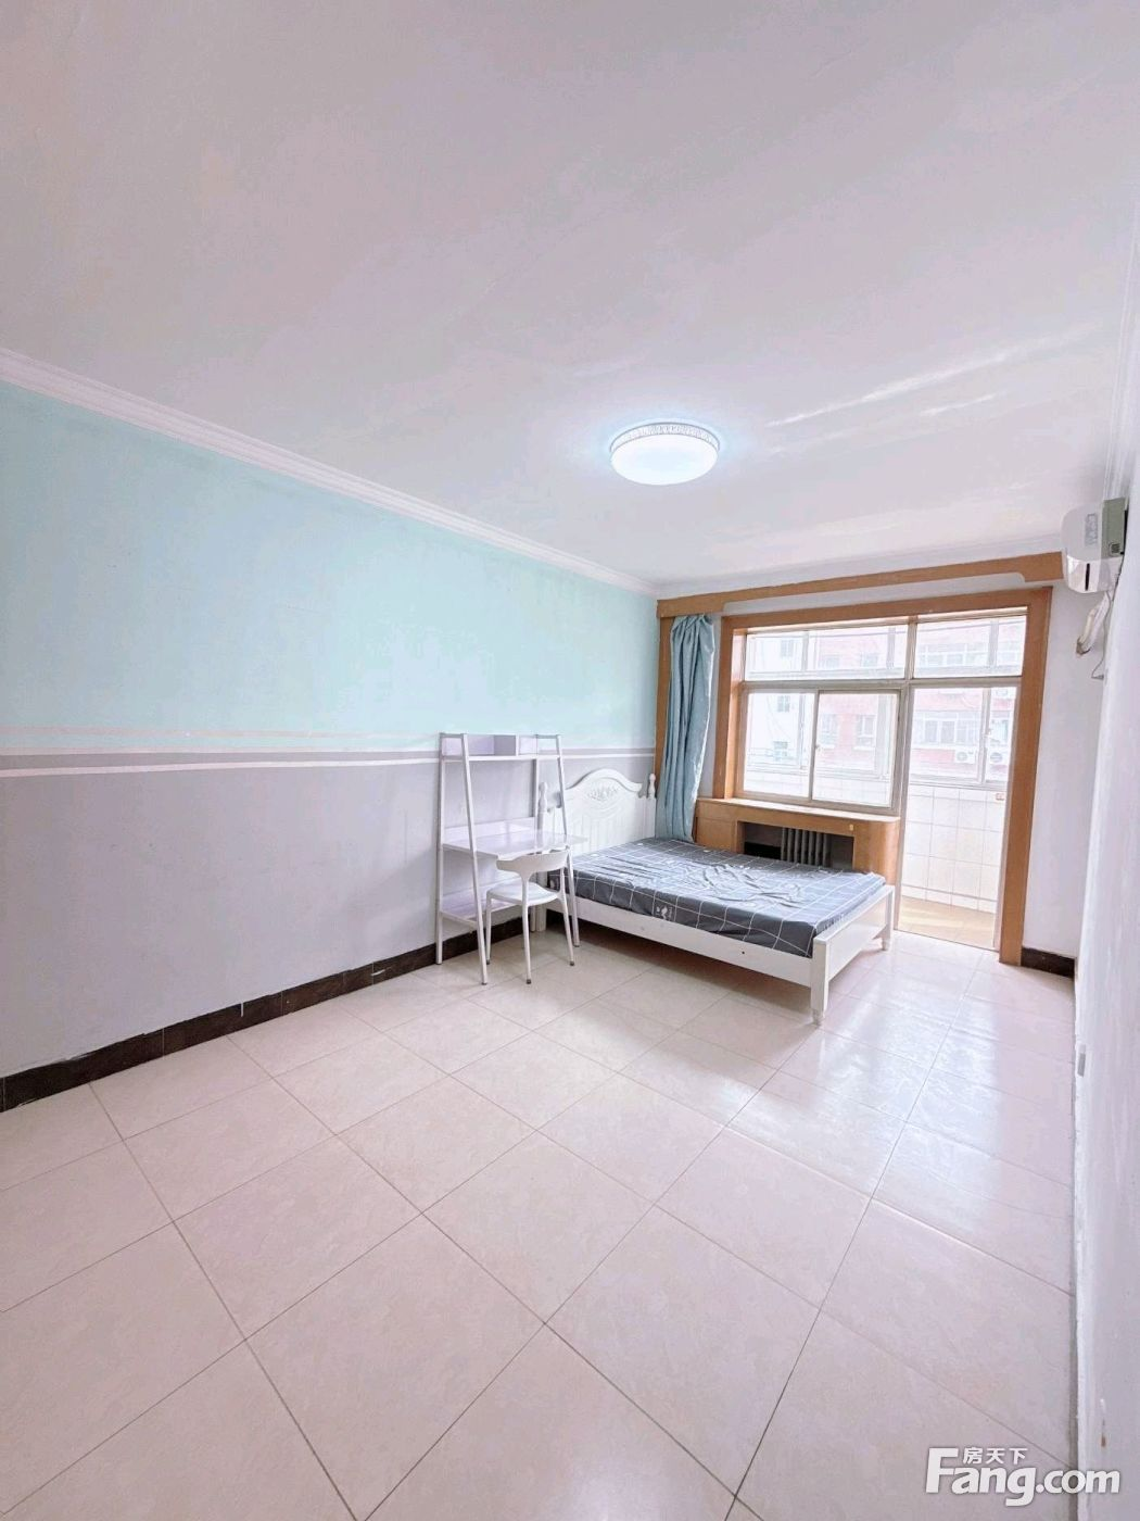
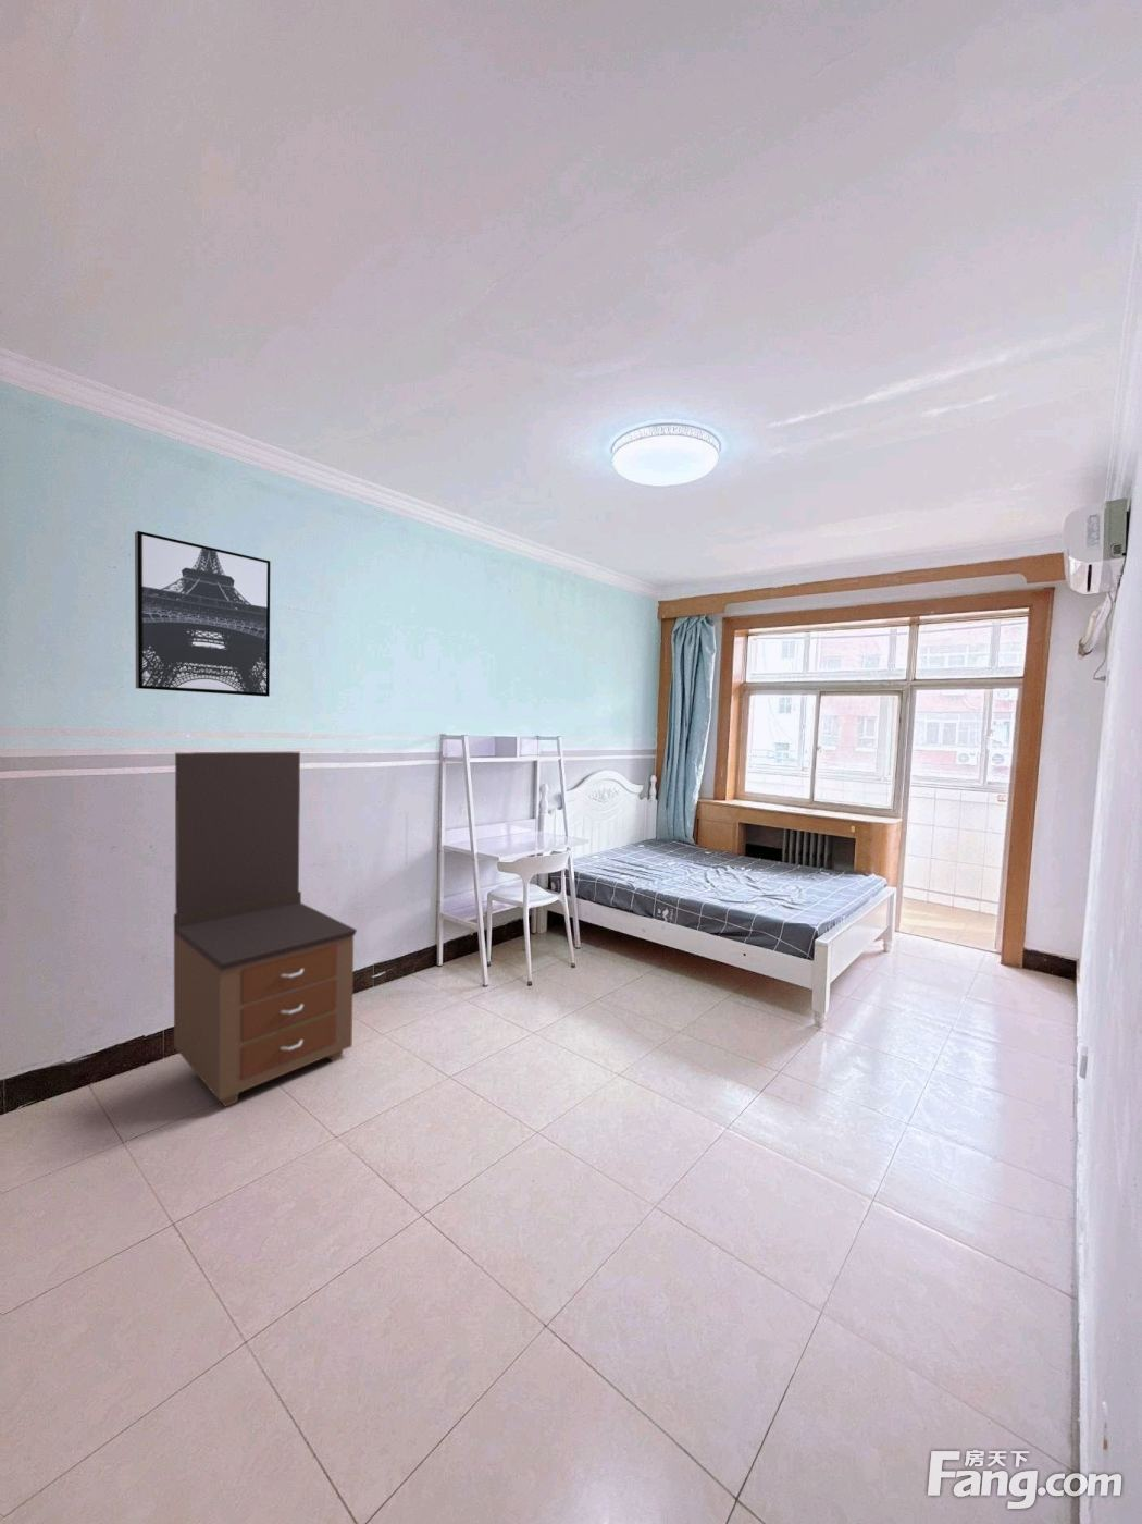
+ dresser (266, 910)
+ wall art (206, 620)
